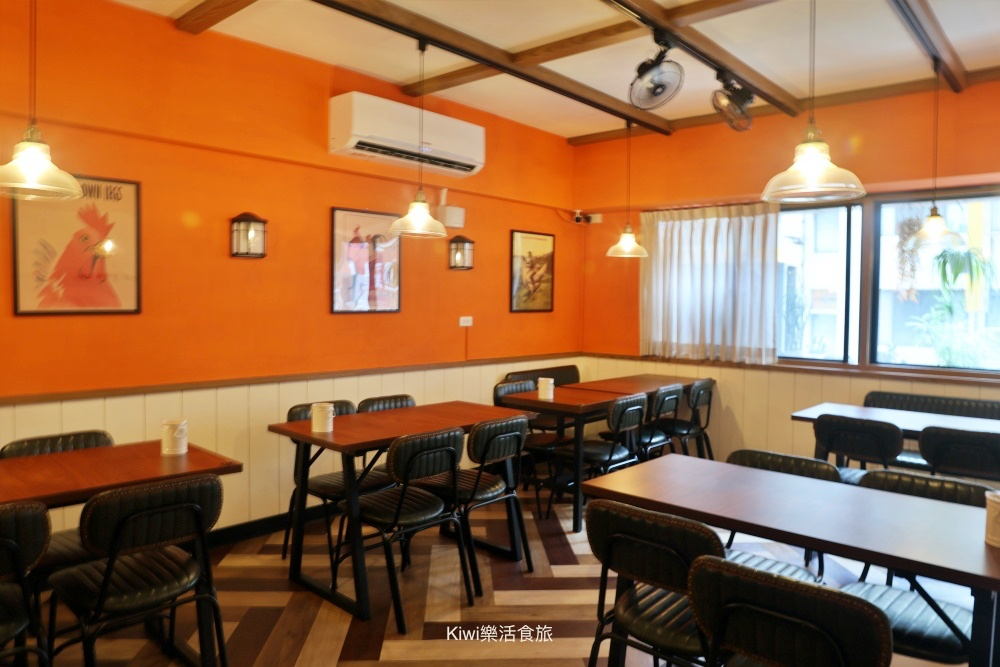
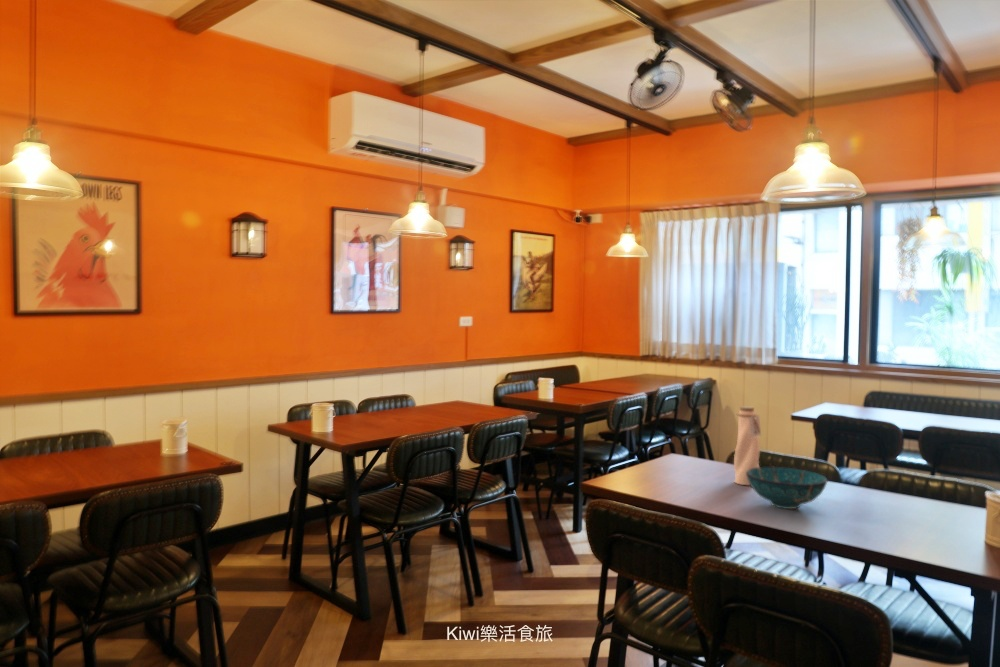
+ decorative bowl (785, 490)
+ water bottle (748, 445)
